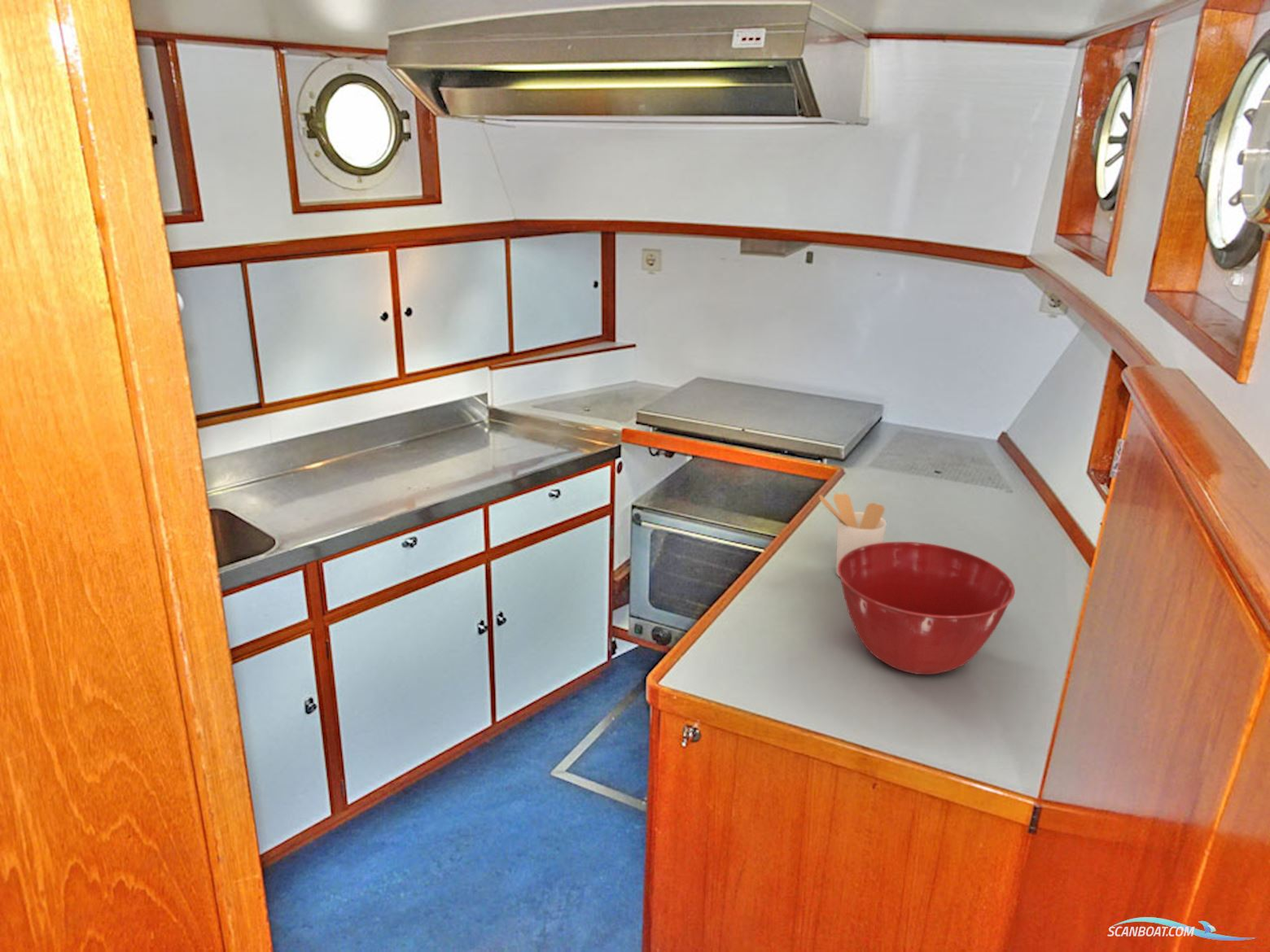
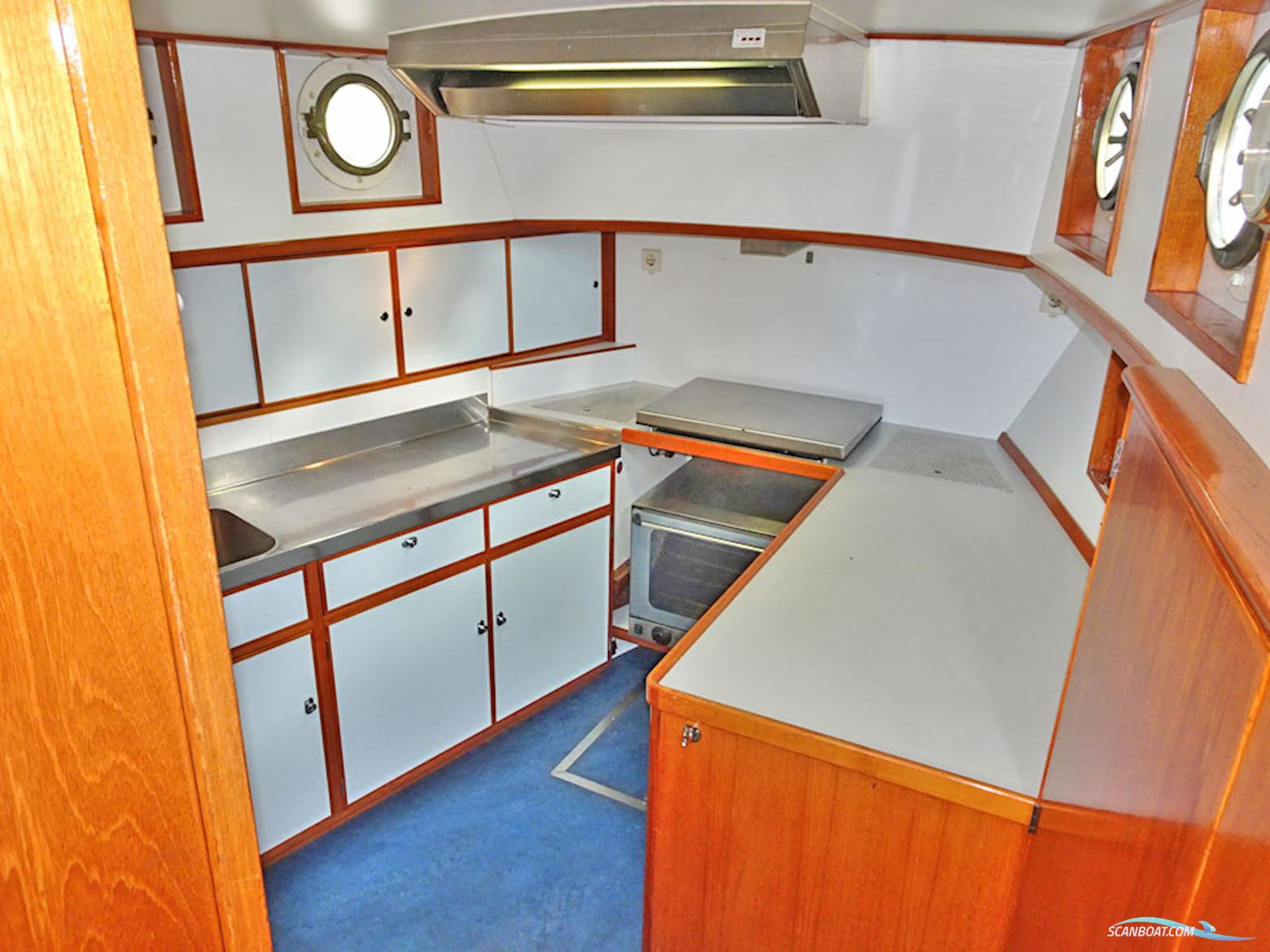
- utensil holder (848, 535)
- mixing bowl (918, 615)
